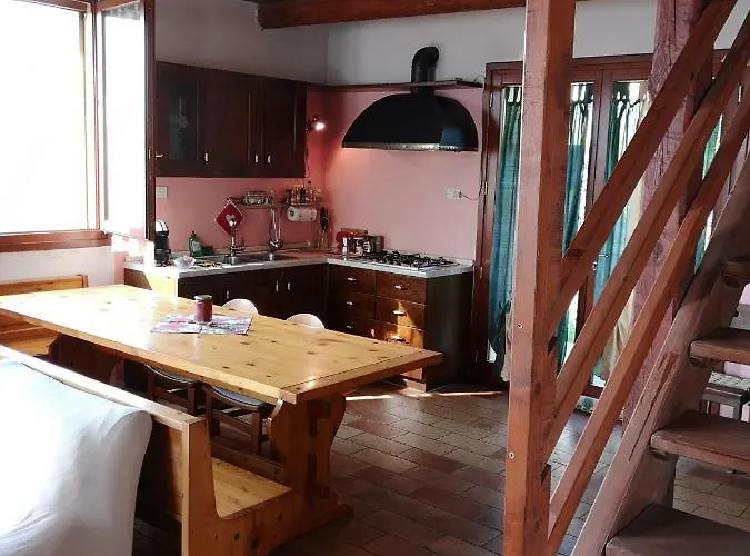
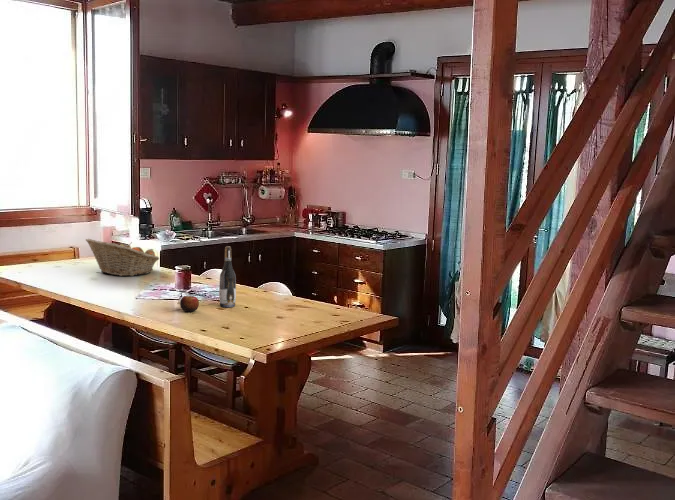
+ apple (189, 302)
+ wine bottle (227, 276)
+ fruit basket (122, 255)
